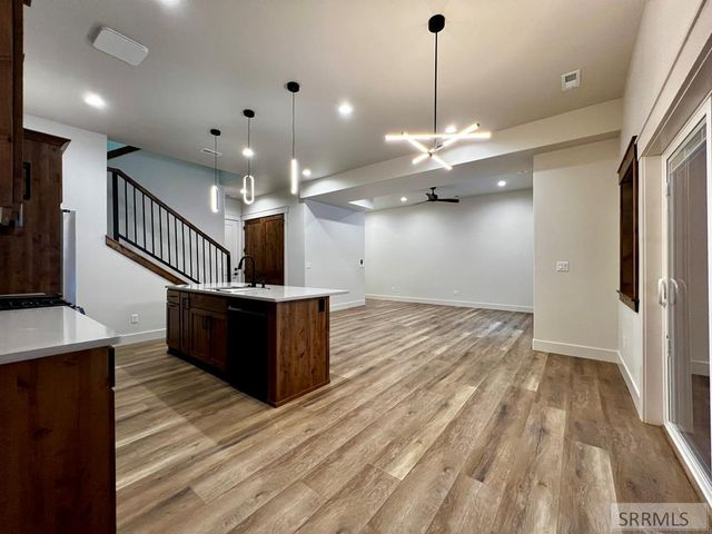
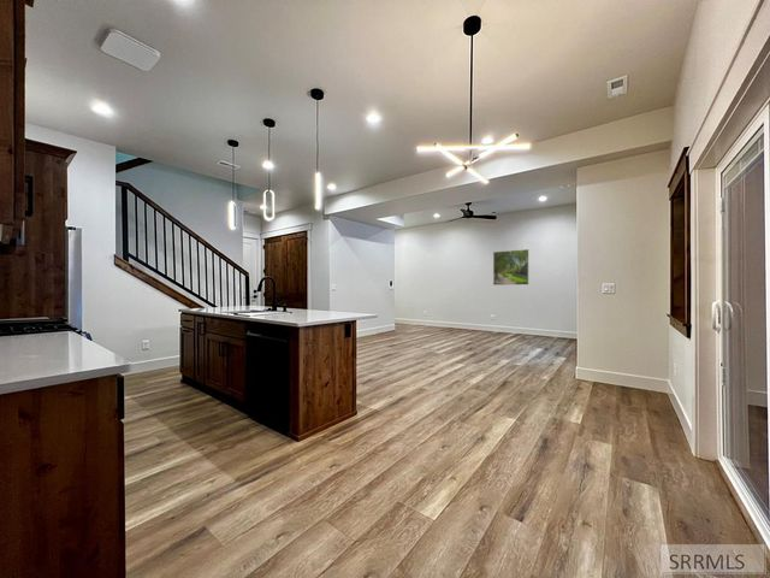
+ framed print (510, 267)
